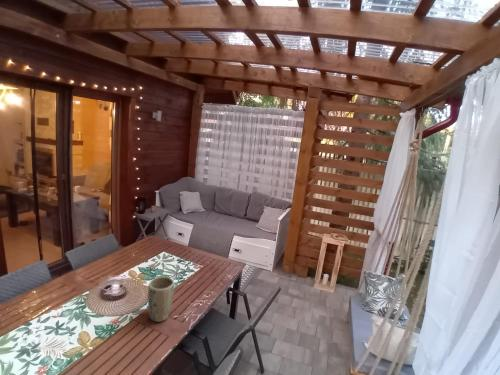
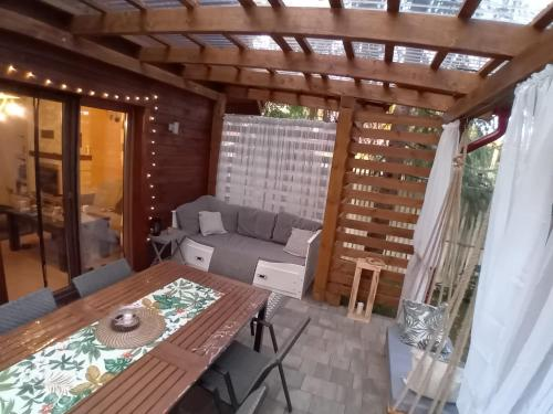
- plant pot (160, 299)
